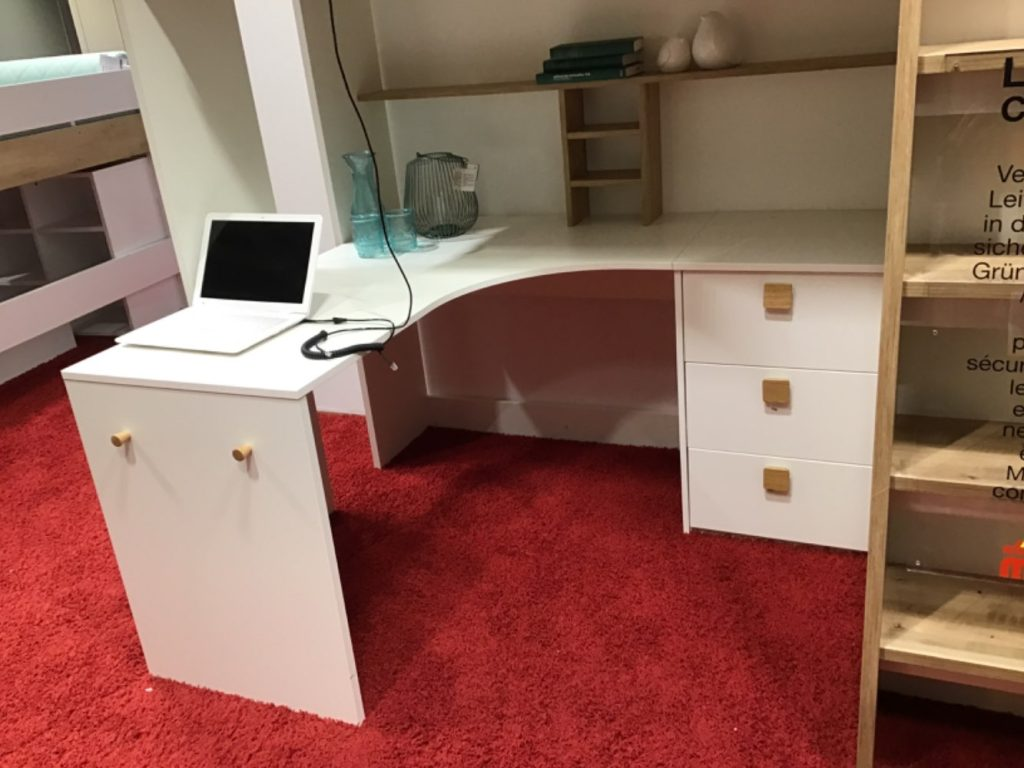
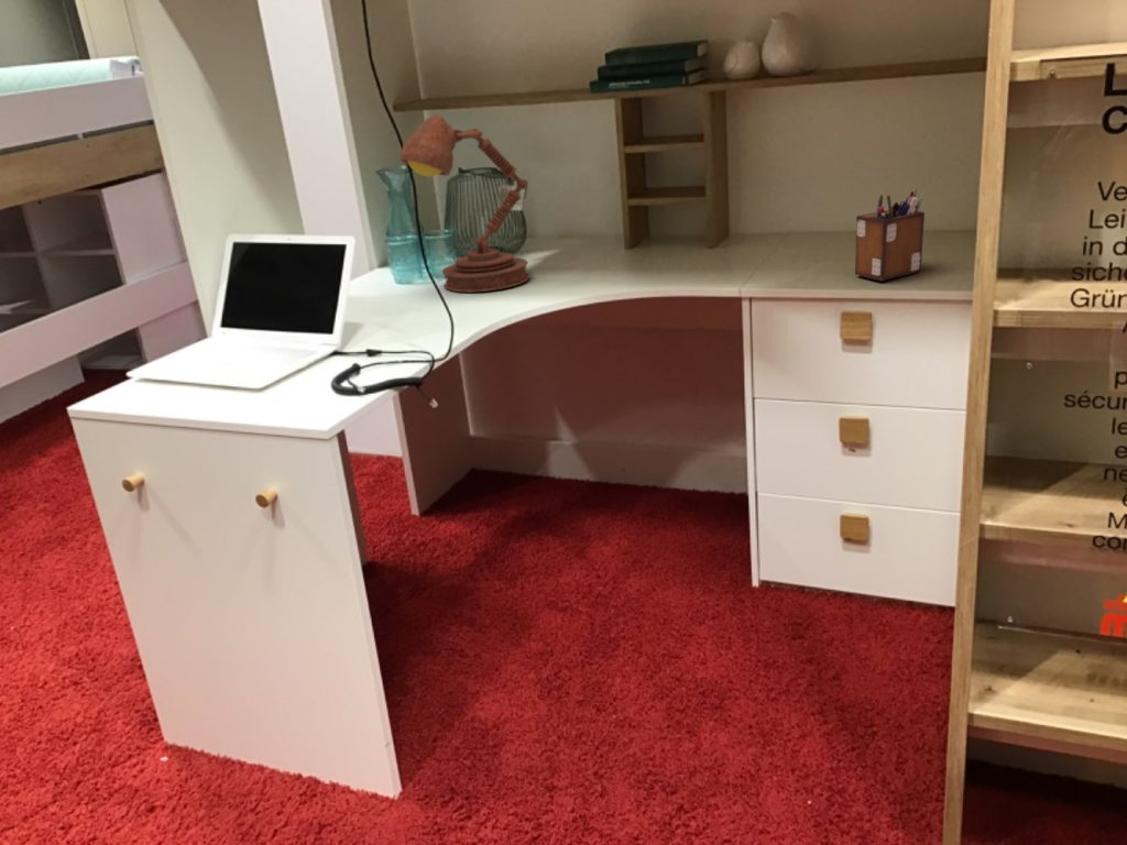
+ desk organizer (889, 232)
+ desk lamp (492, 216)
